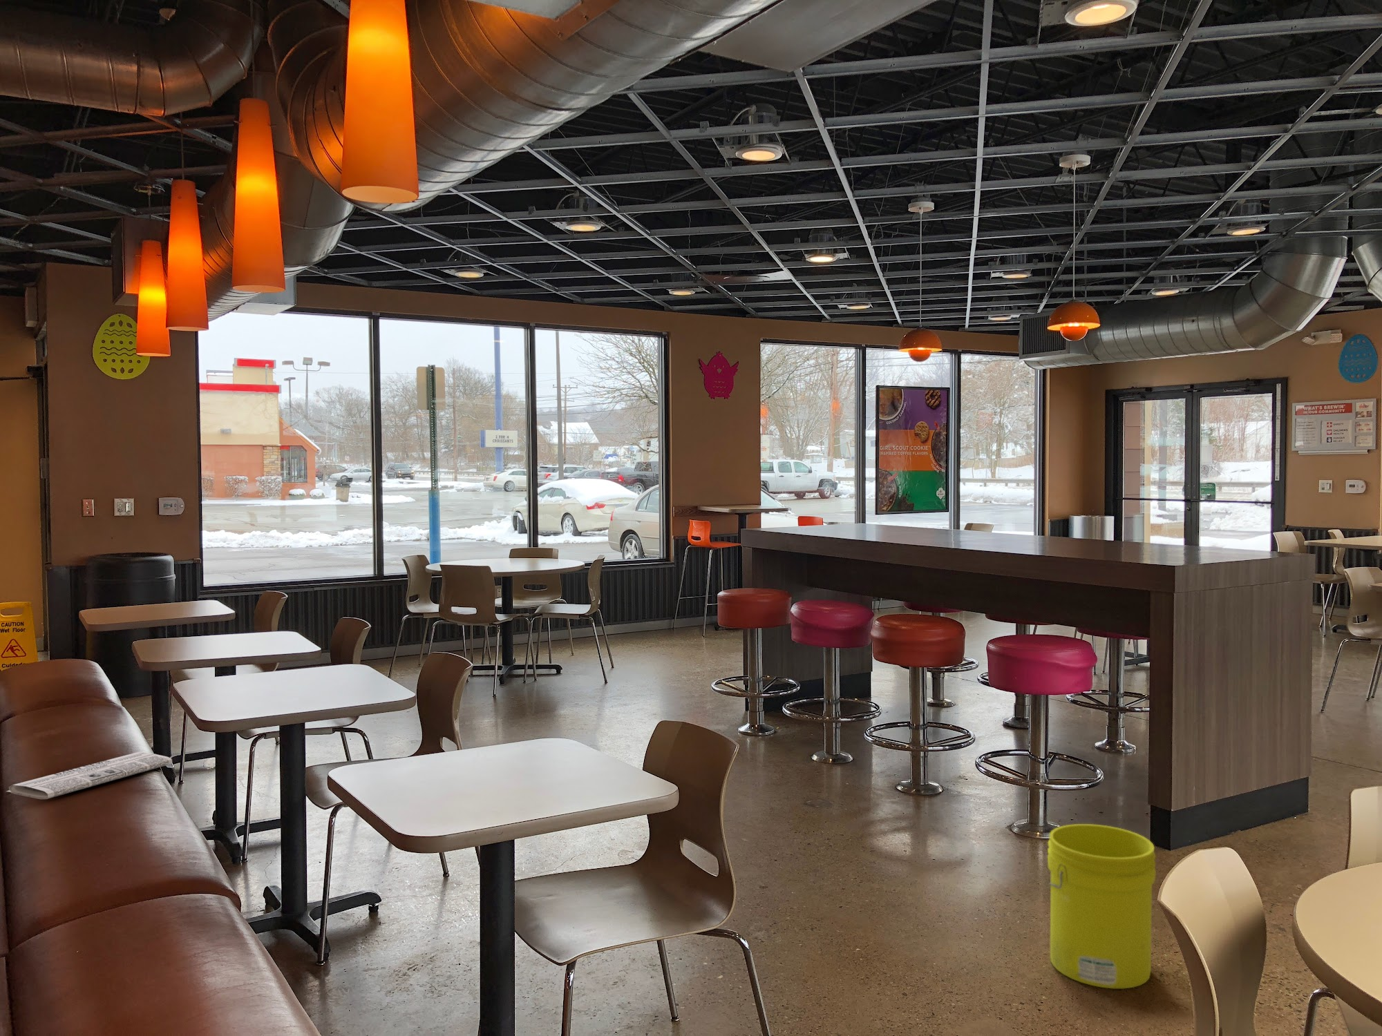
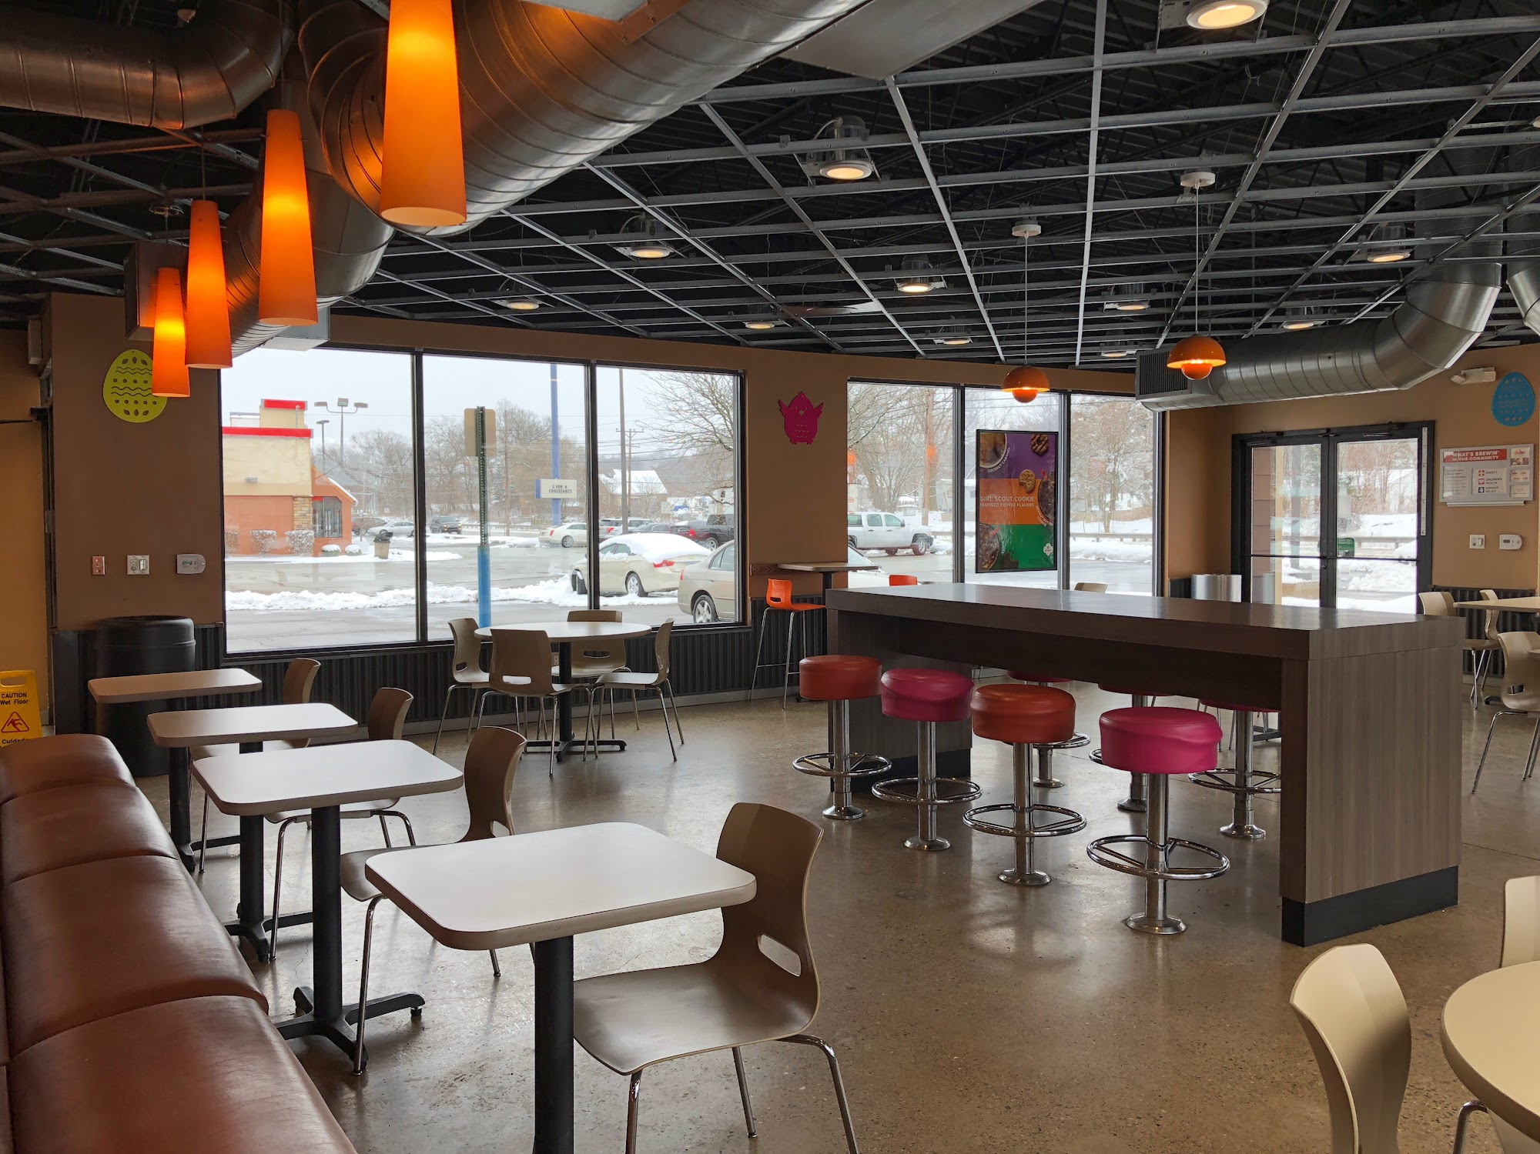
- newspaper (91, 774)
- bucket (1100, 903)
